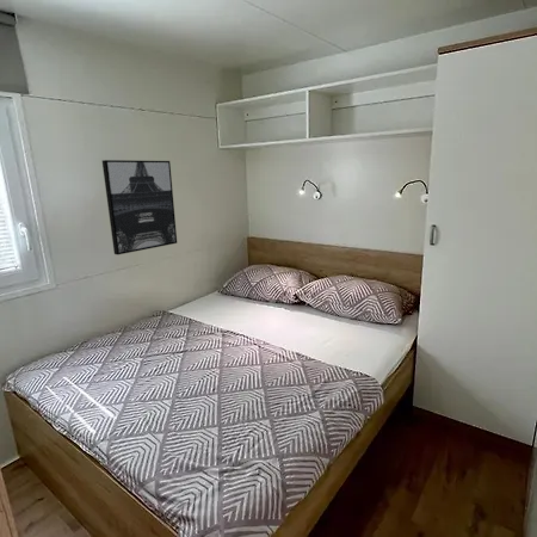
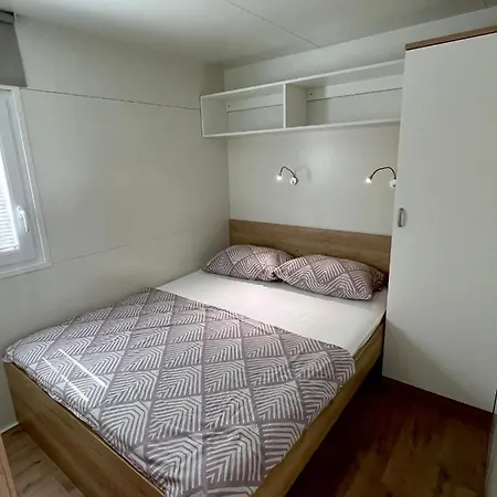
- wall art (143, 205)
